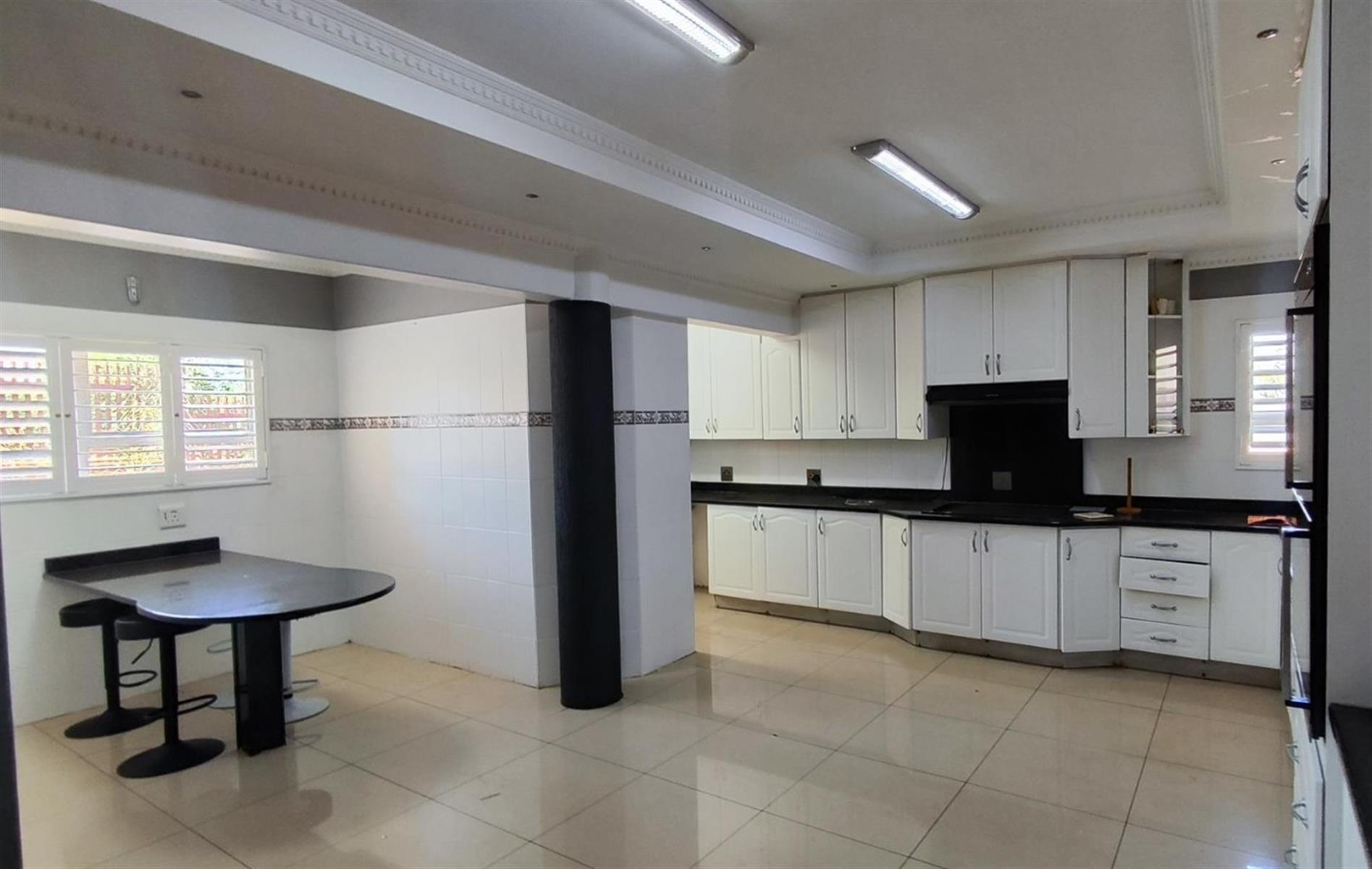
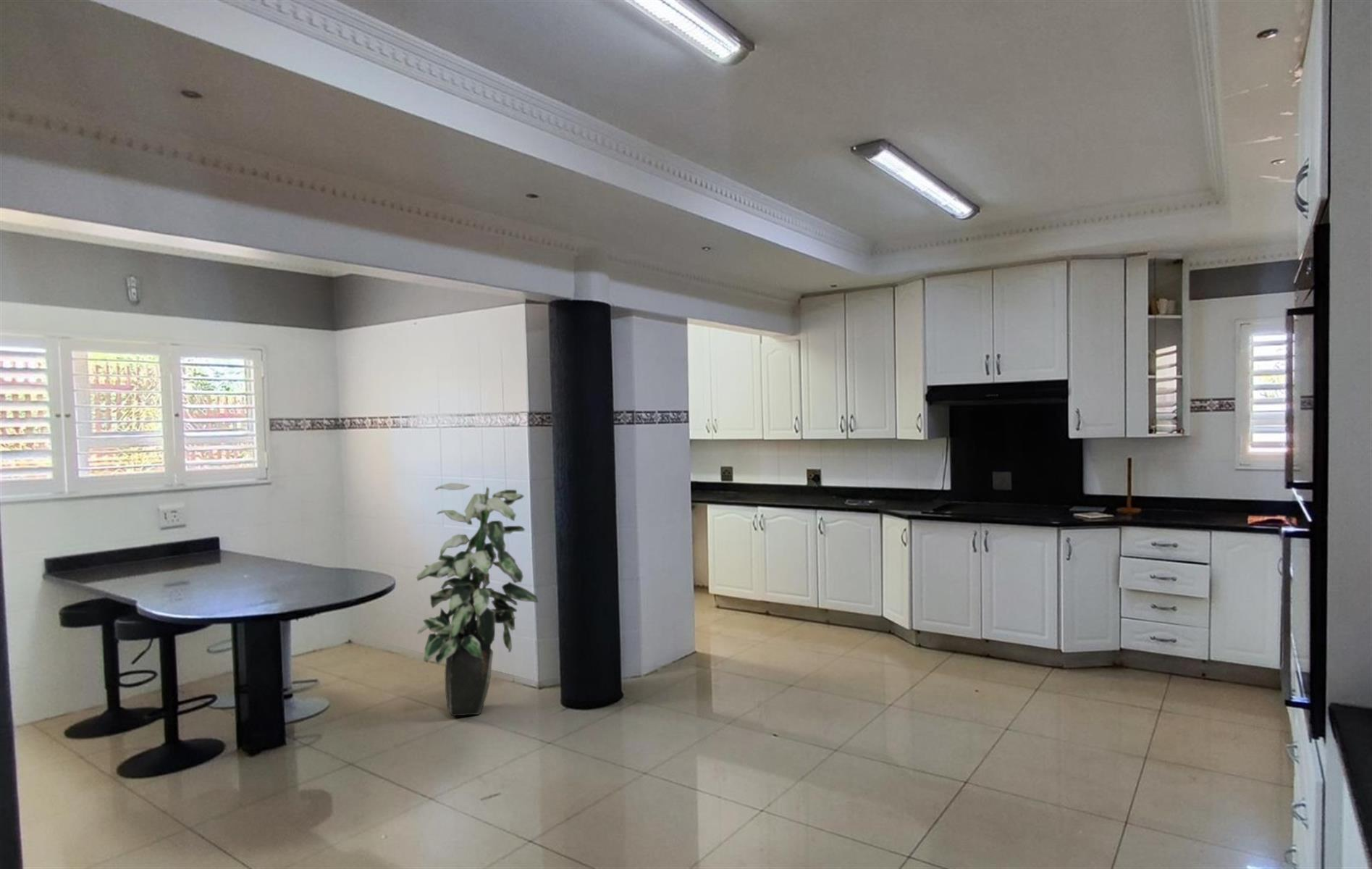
+ indoor plant (471, 595)
